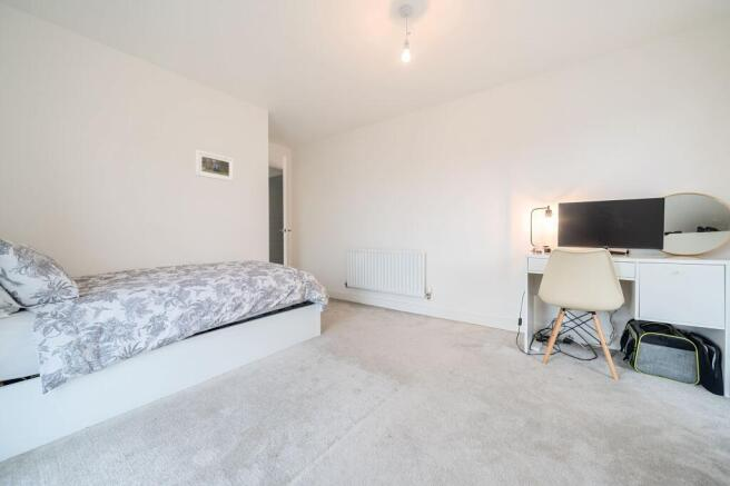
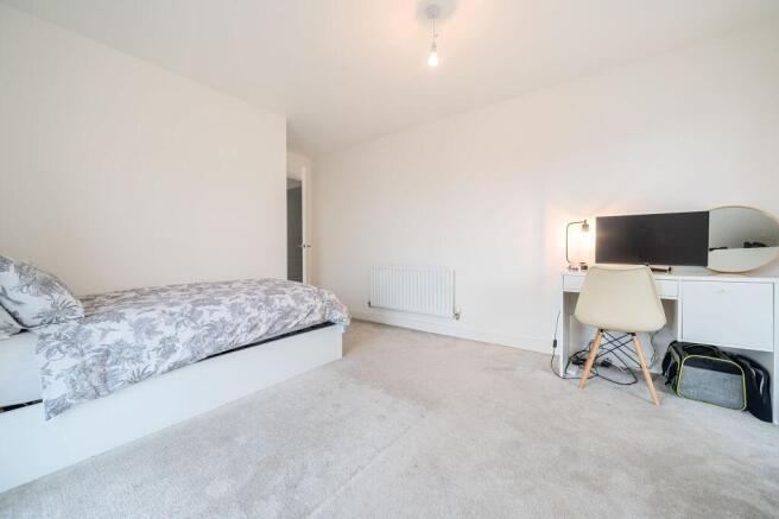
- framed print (215, 166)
